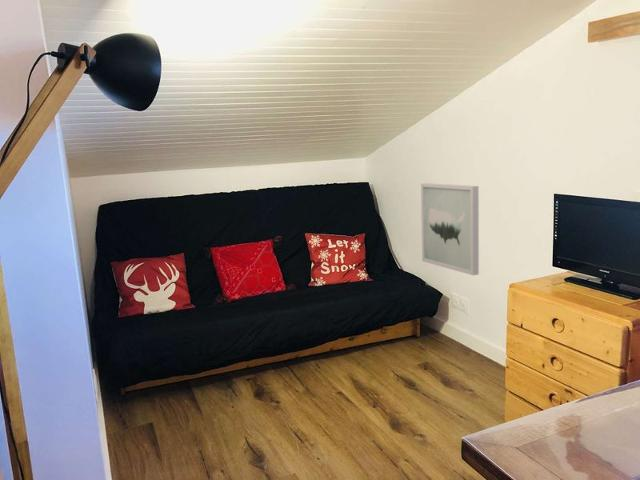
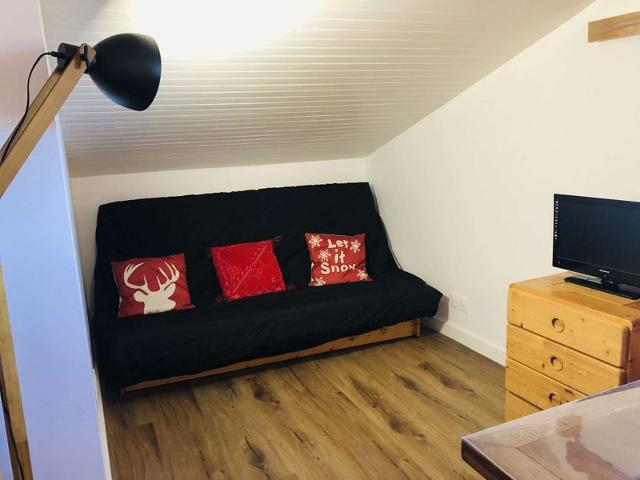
- wall art (448, 226)
